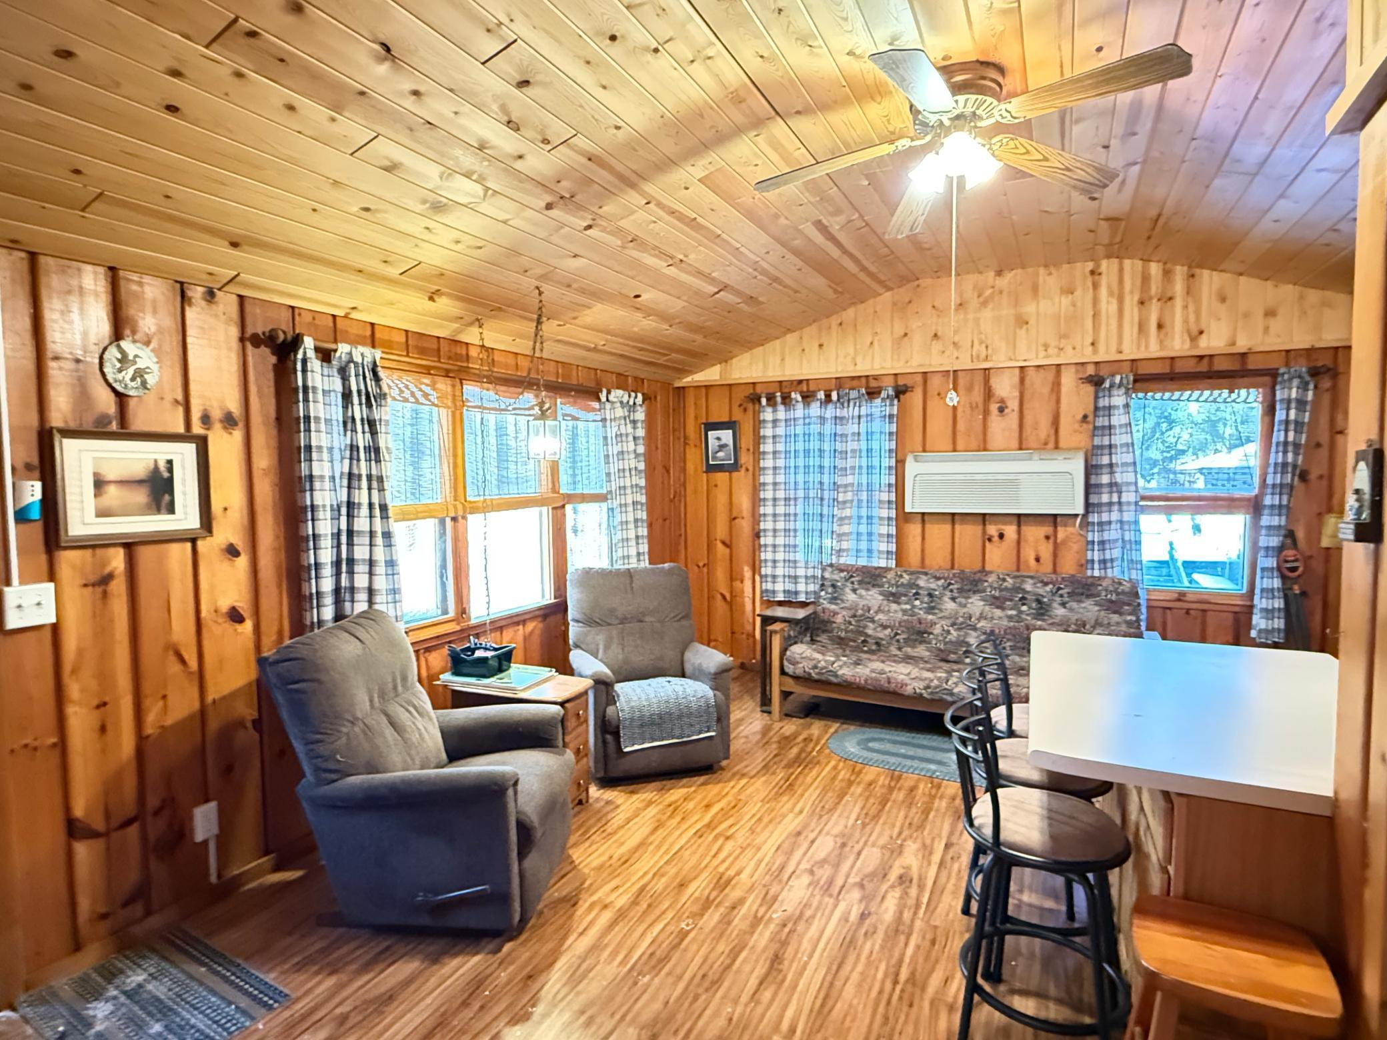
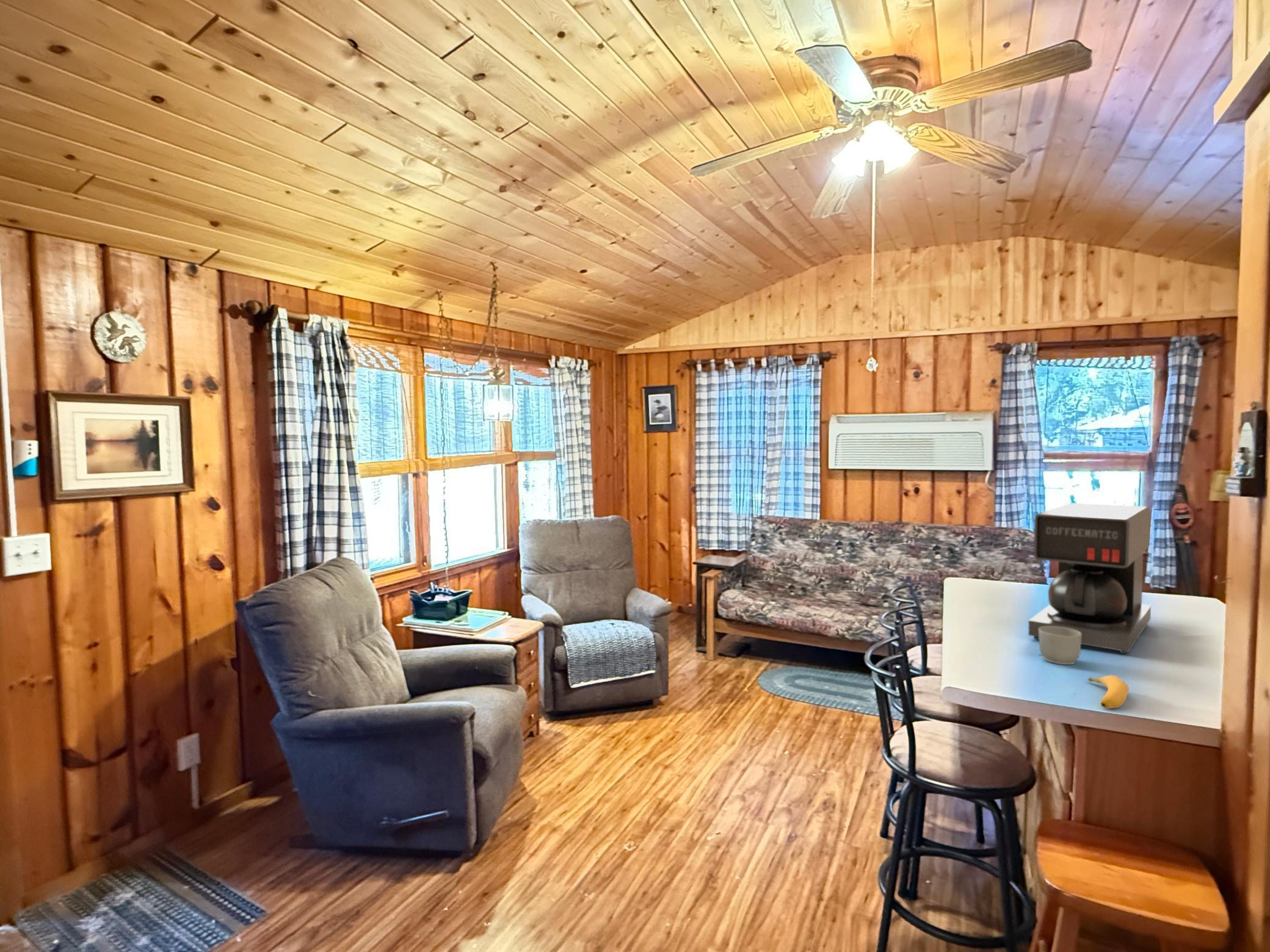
+ coffee maker (1093, 571)
+ banana (1108, 688)
+ mug (1059, 644)
